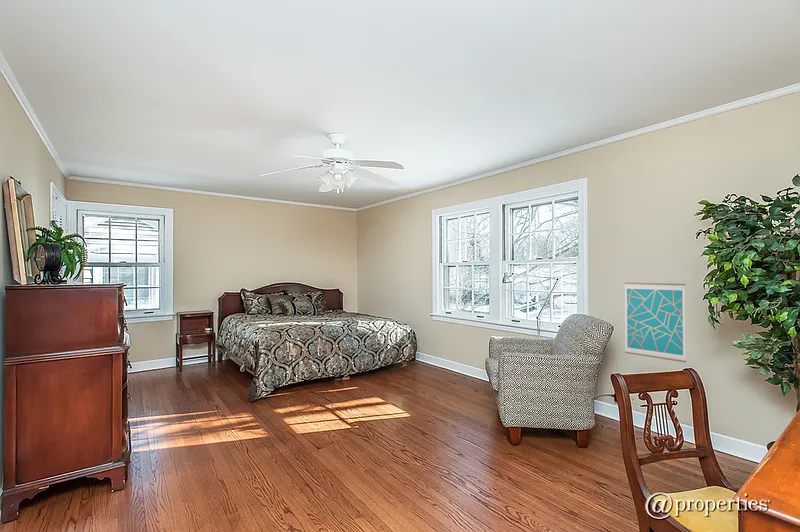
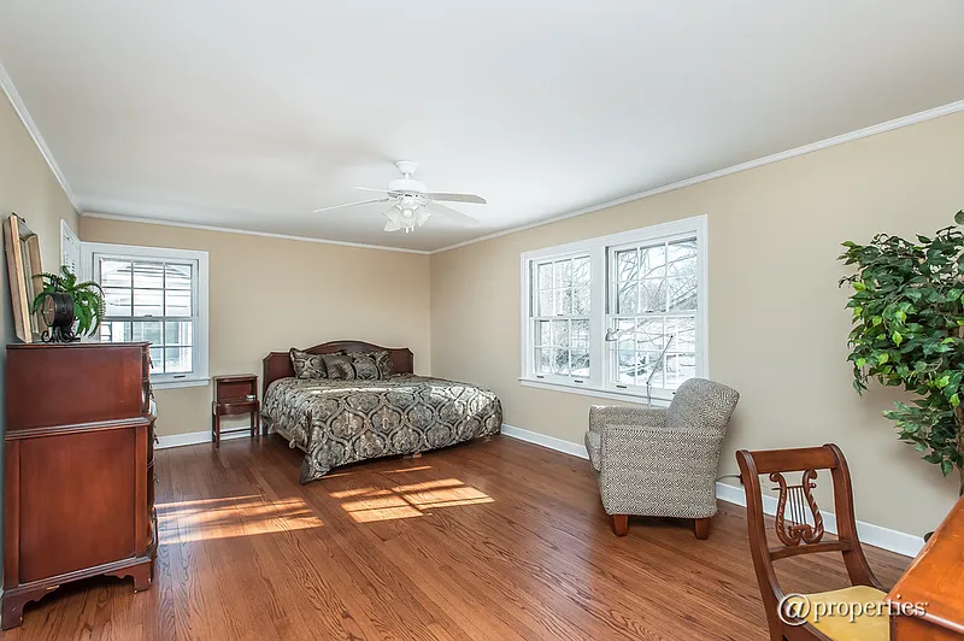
- wall art (653, 320)
